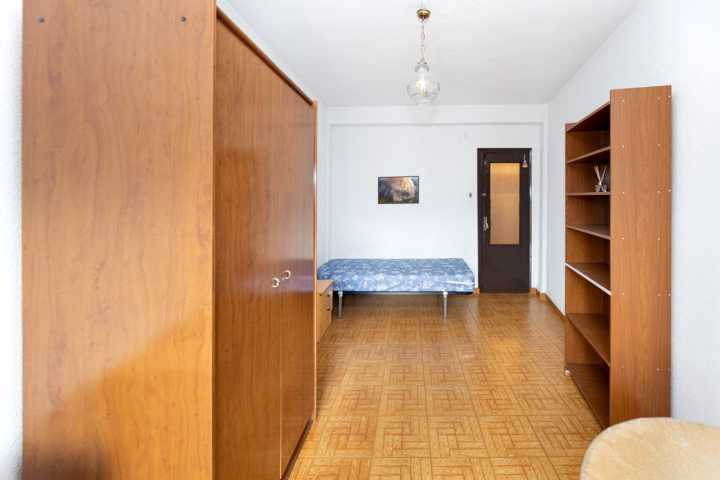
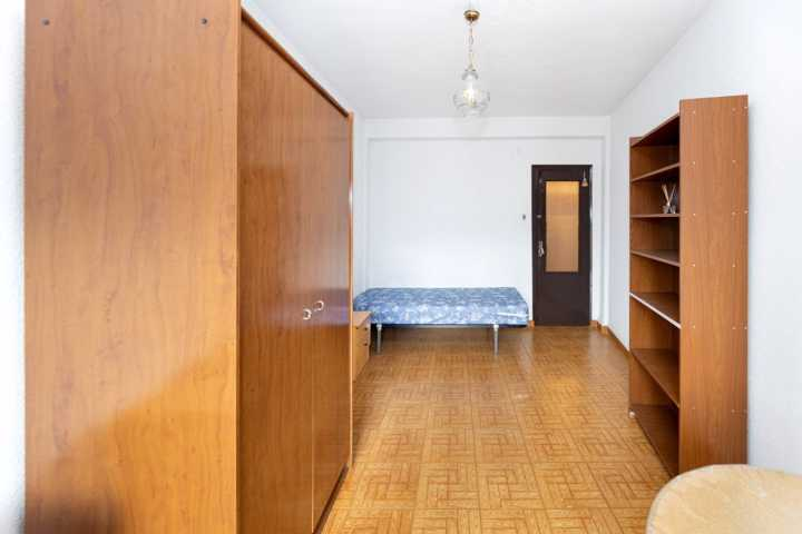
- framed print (398, 190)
